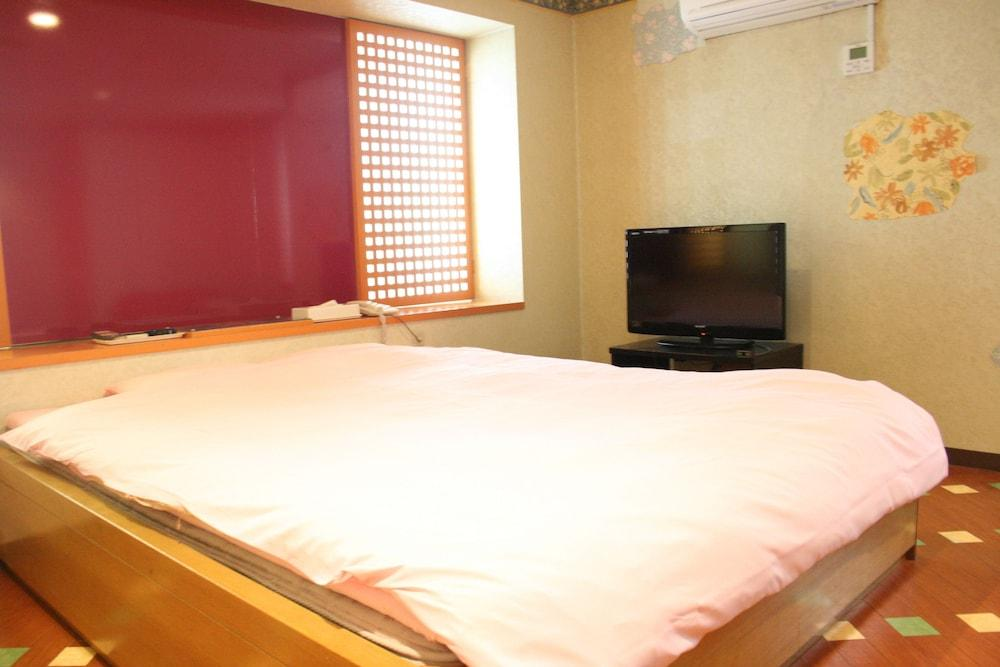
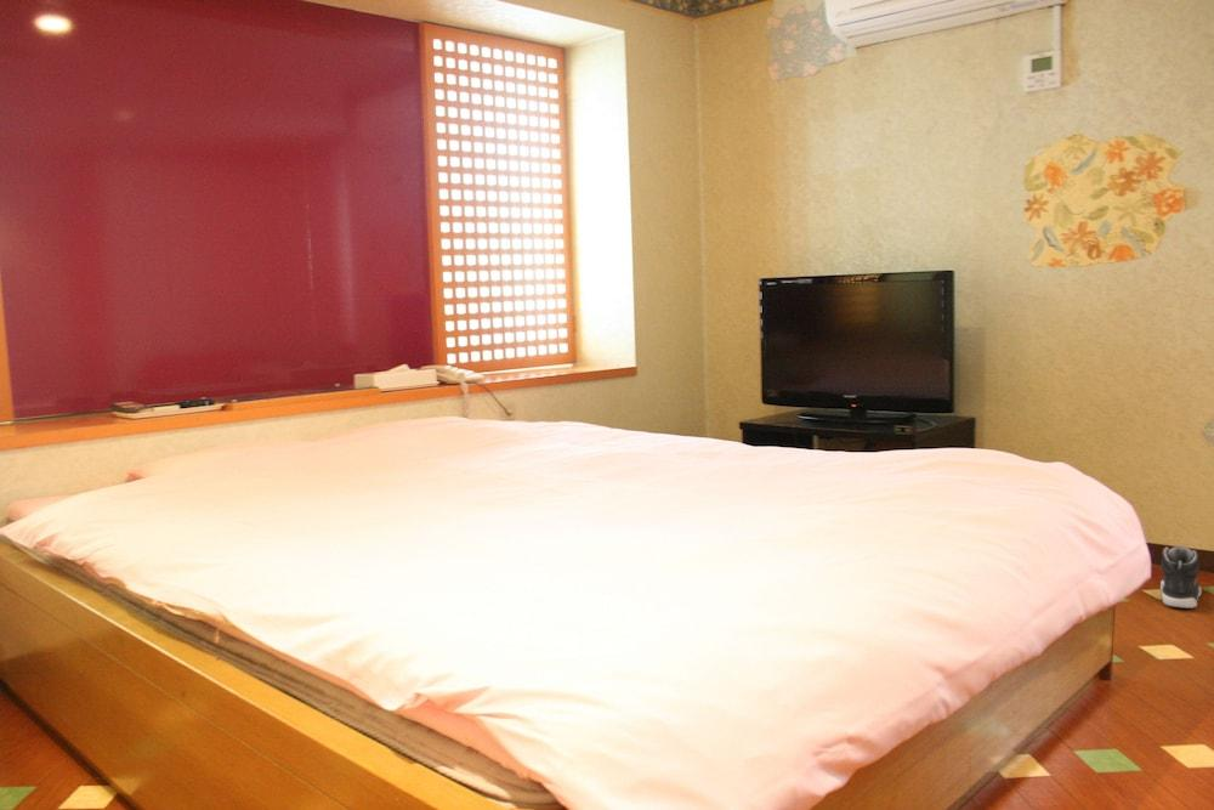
+ sneaker (1181, 571)
